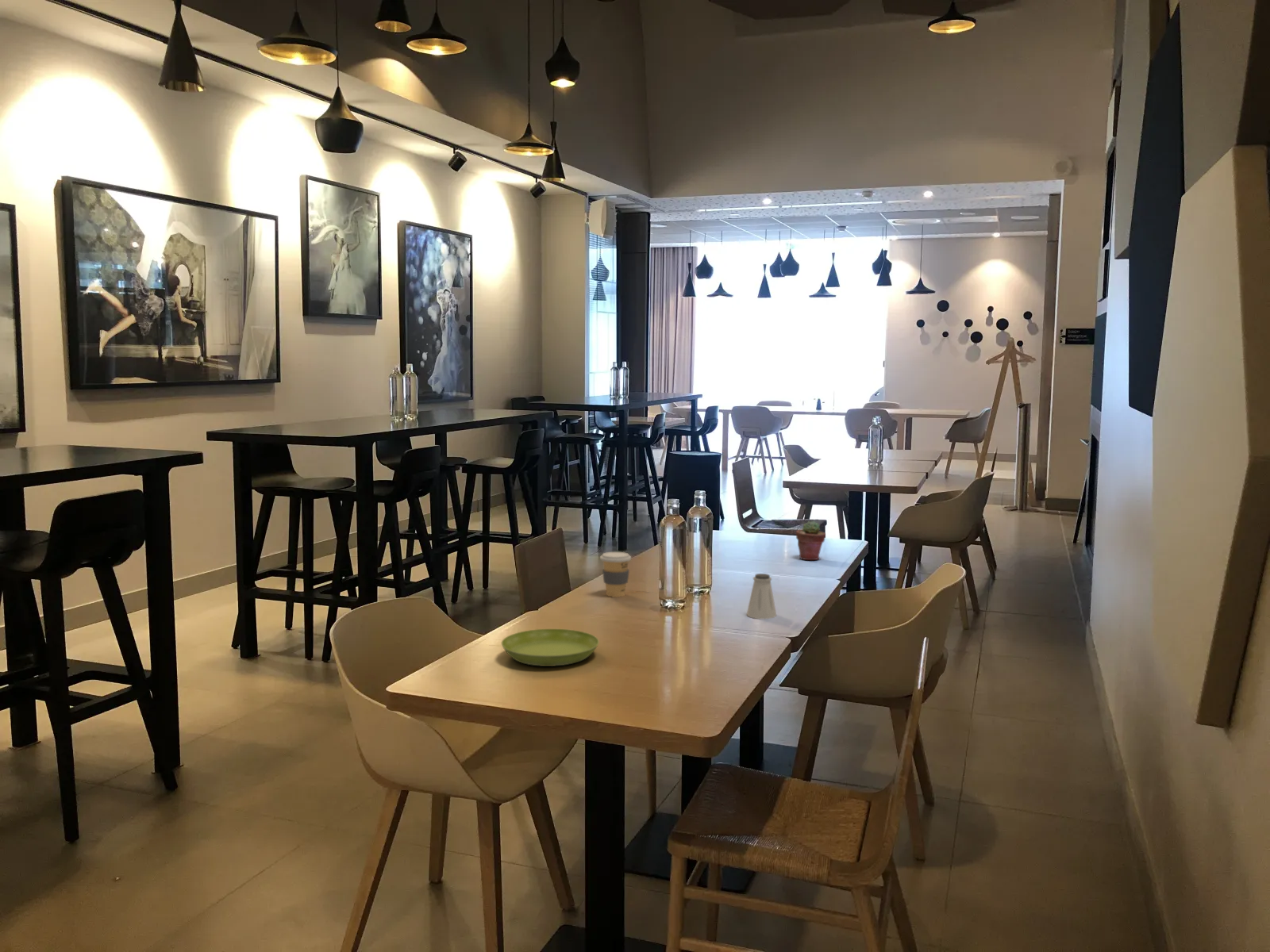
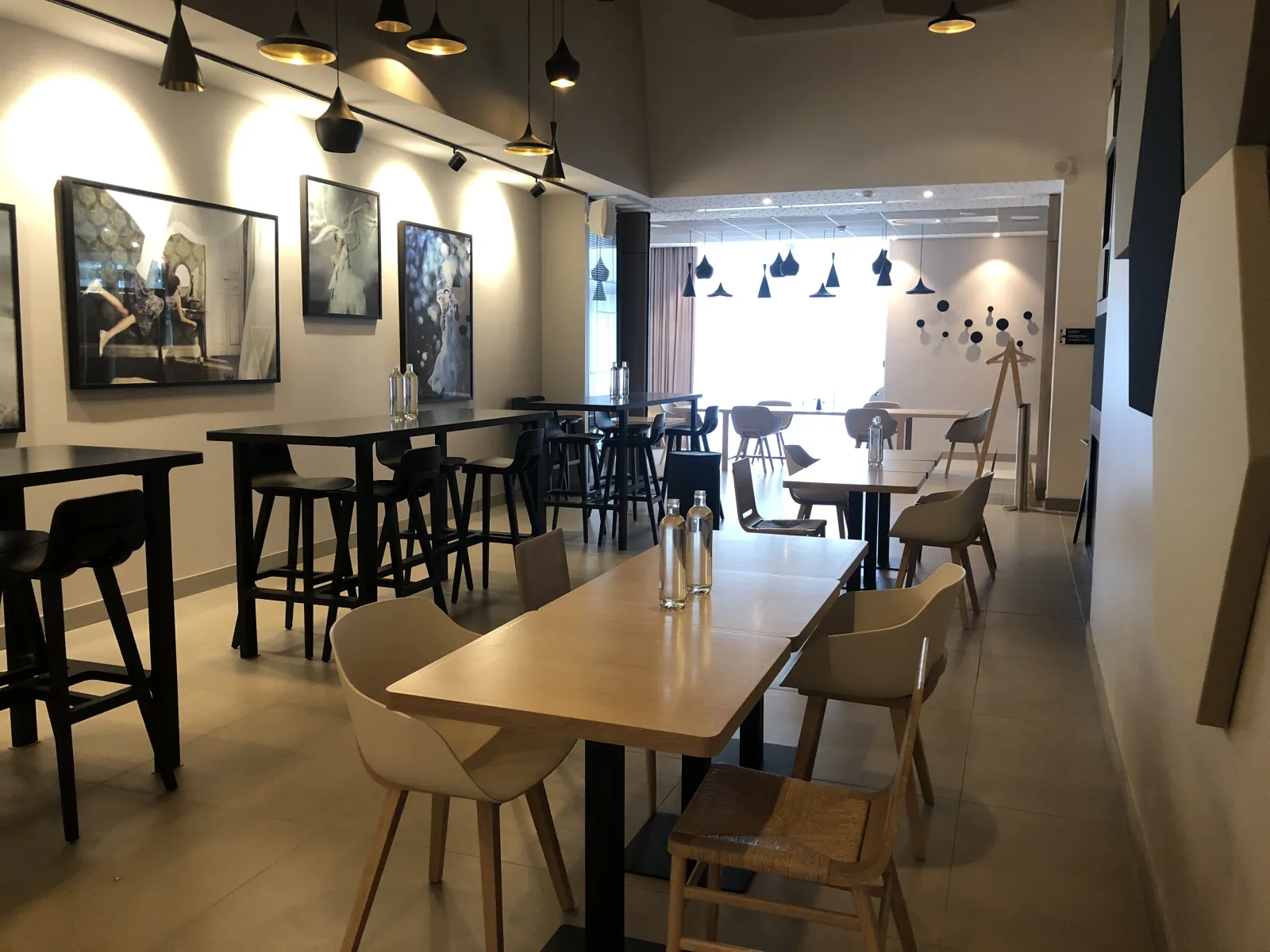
- saucer (550, 648)
- potted succulent (810, 539)
- saltshaker (762, 595)
- coffee cup (615, 574)
